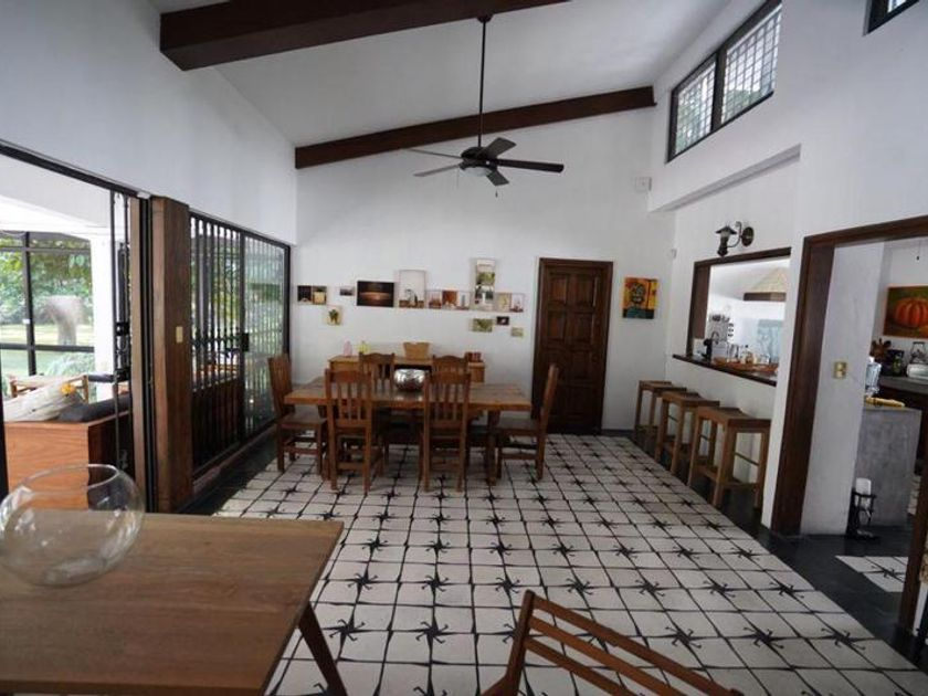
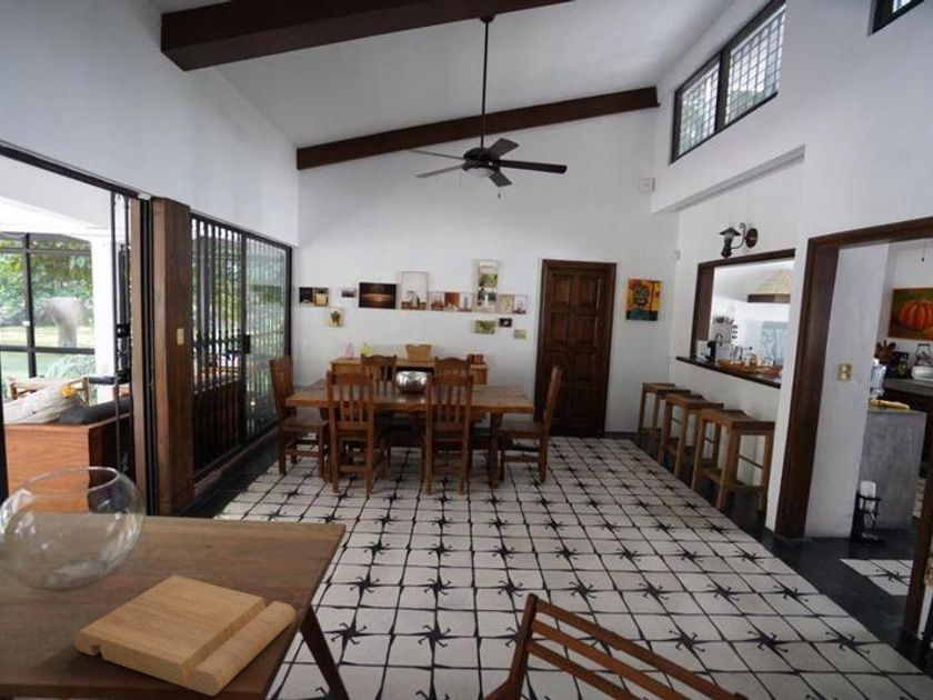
+ cutting board (190, 626)
